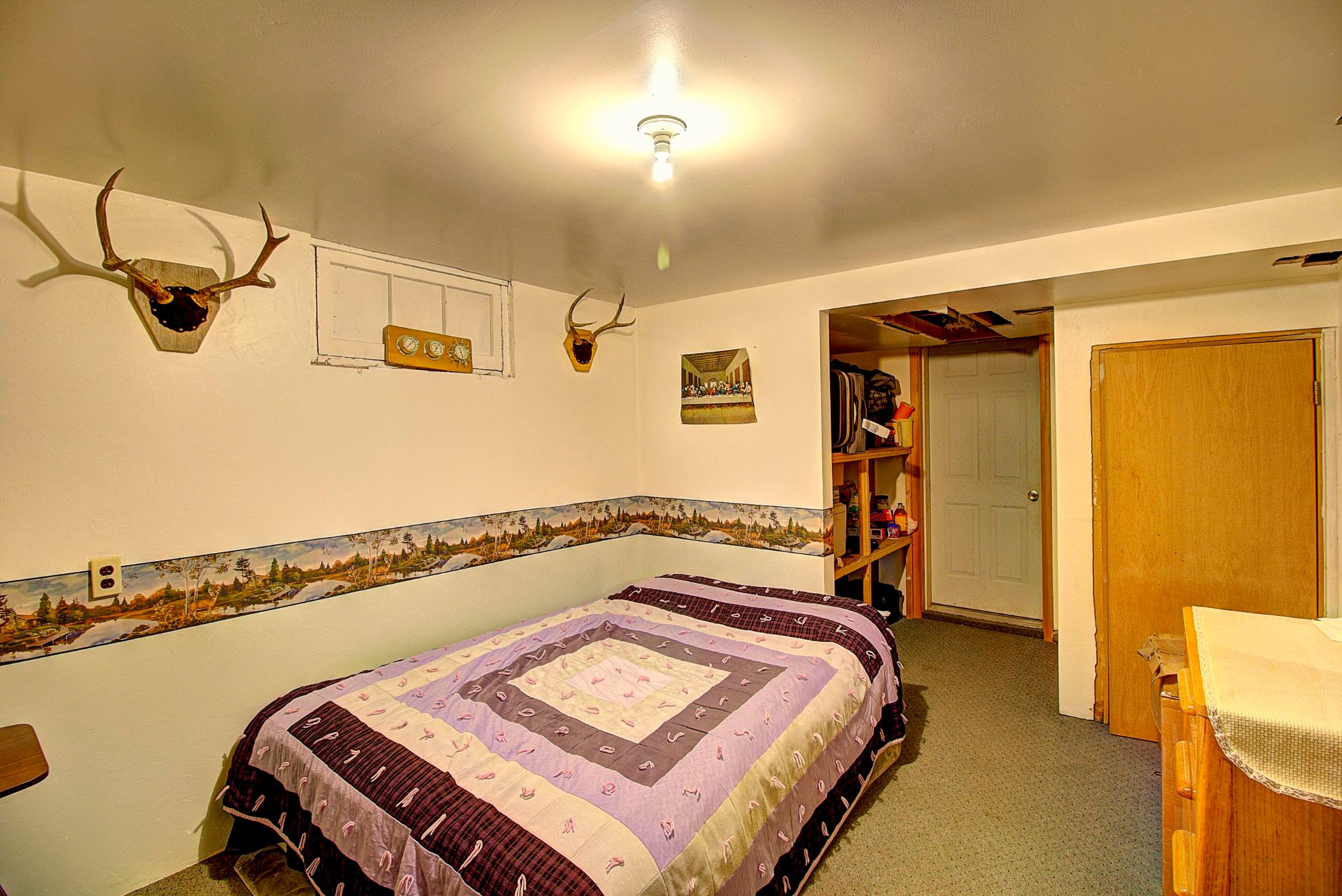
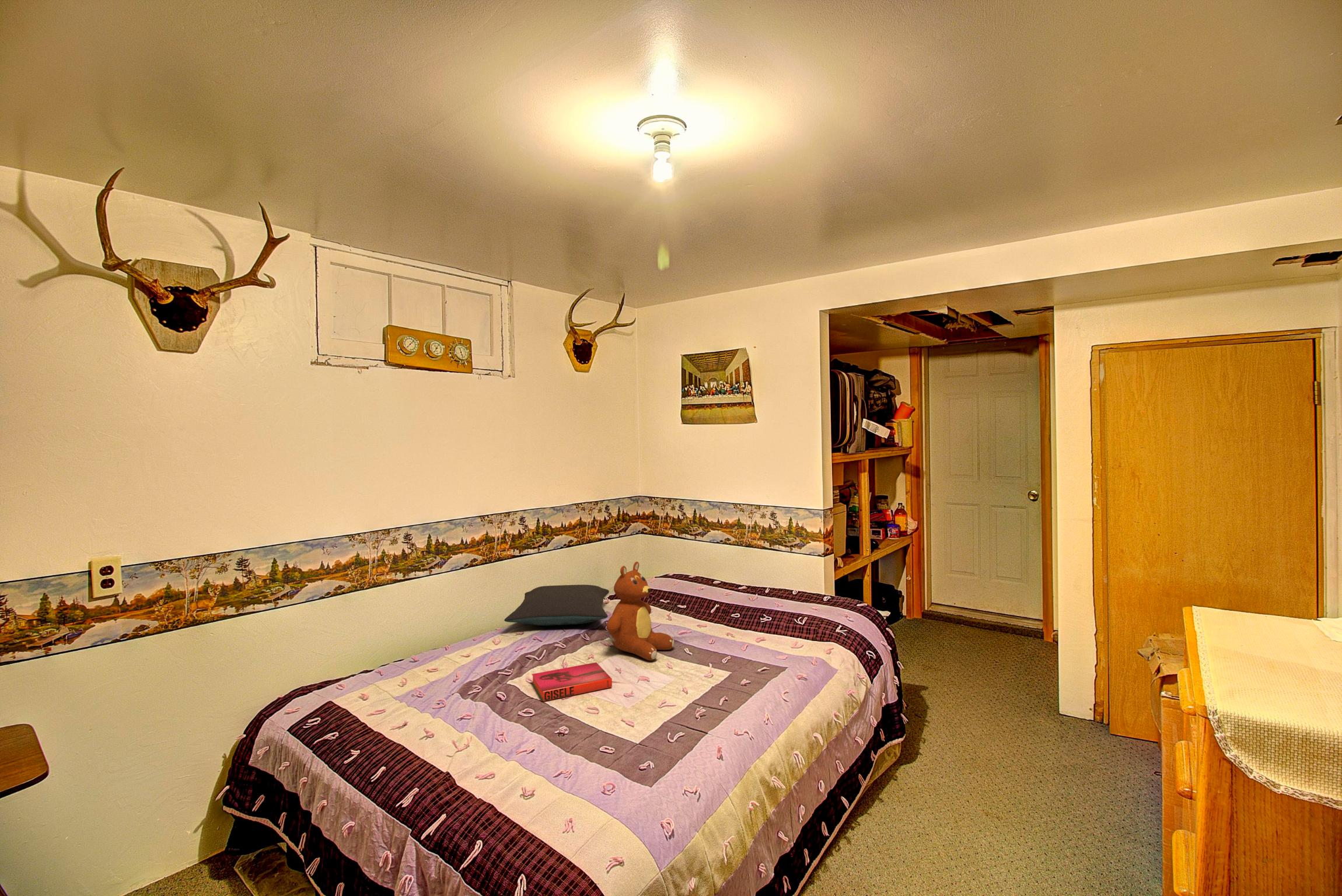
+ teddy bear (640, 608)
+ hardback book (571, 680)
+ pillow (561, 604)
